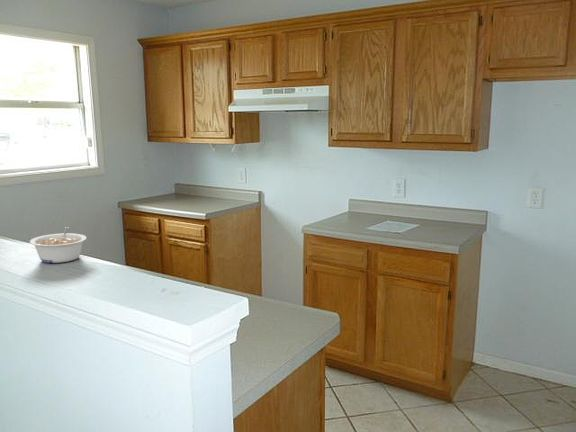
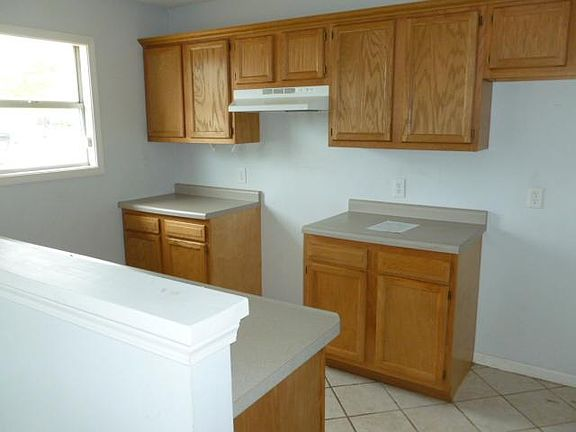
- legume (58, 246)
